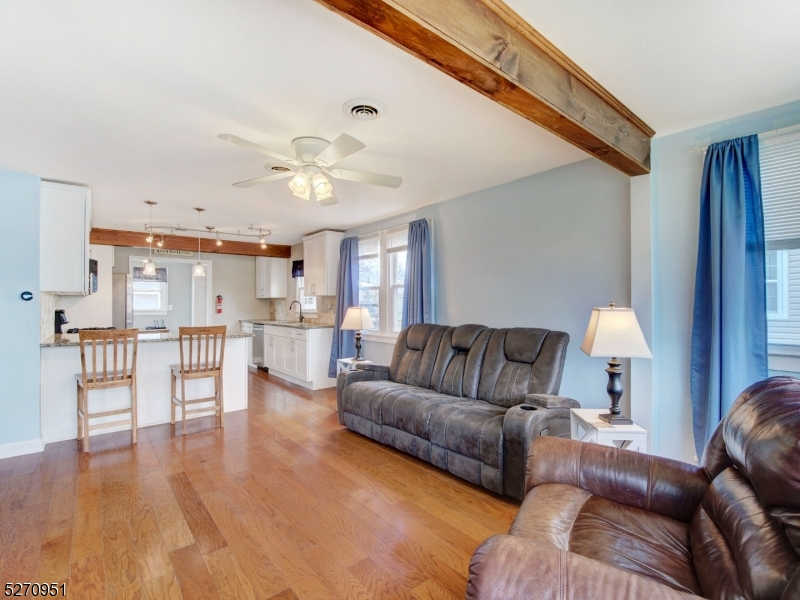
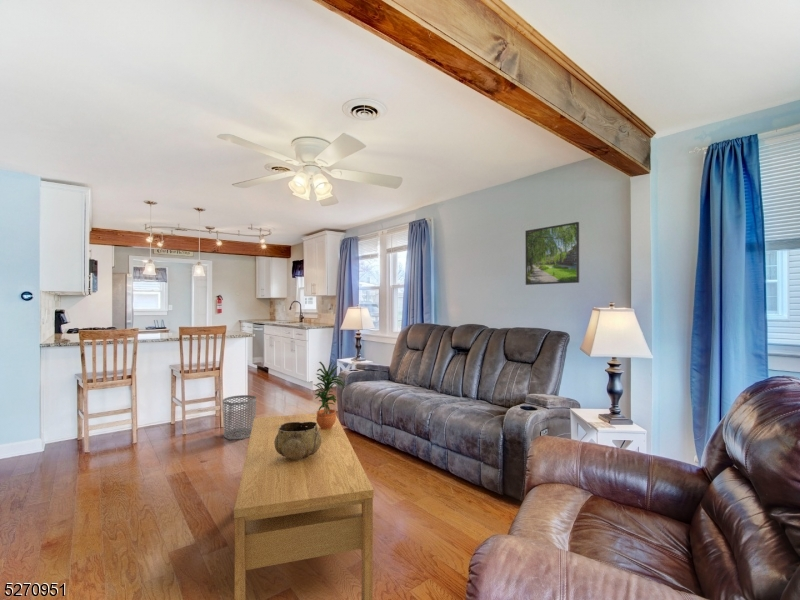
+ coffee table (299, 492)
+ waste bin (239, 417)
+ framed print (550, 255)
+ potted plant (329, 394)
+ decorative bowl (298, 440)
